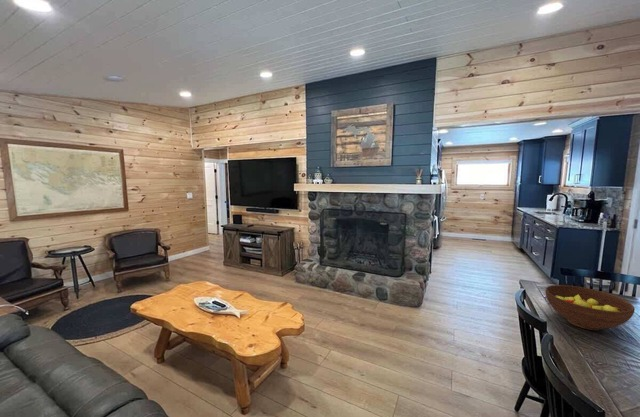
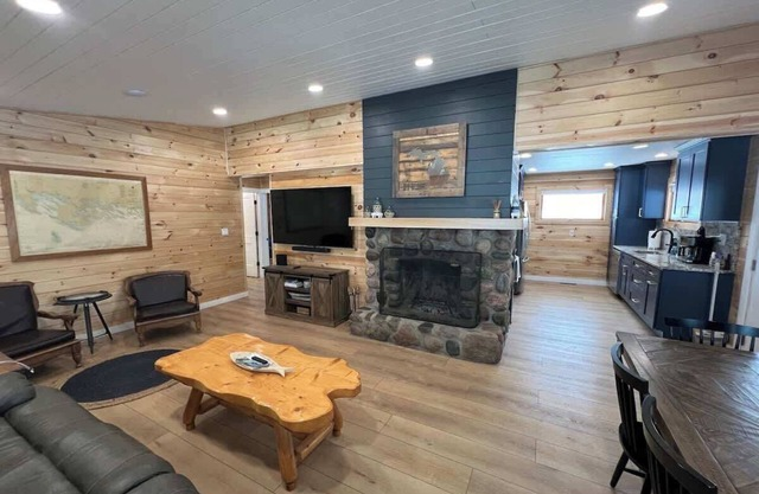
- fruit bowl (585, 310)
